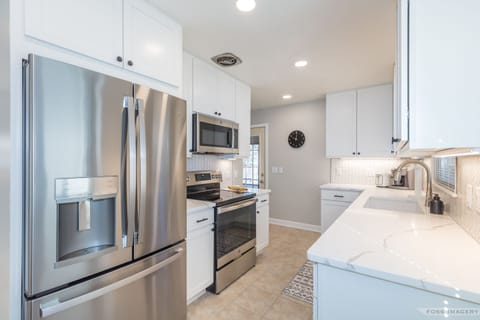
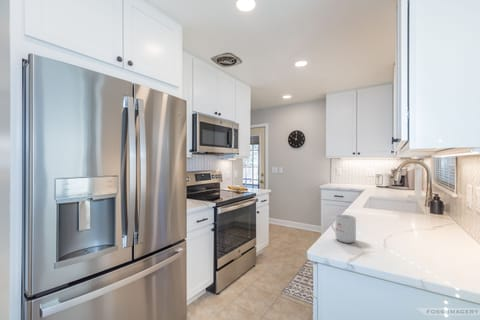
+ mug (342, 227)
